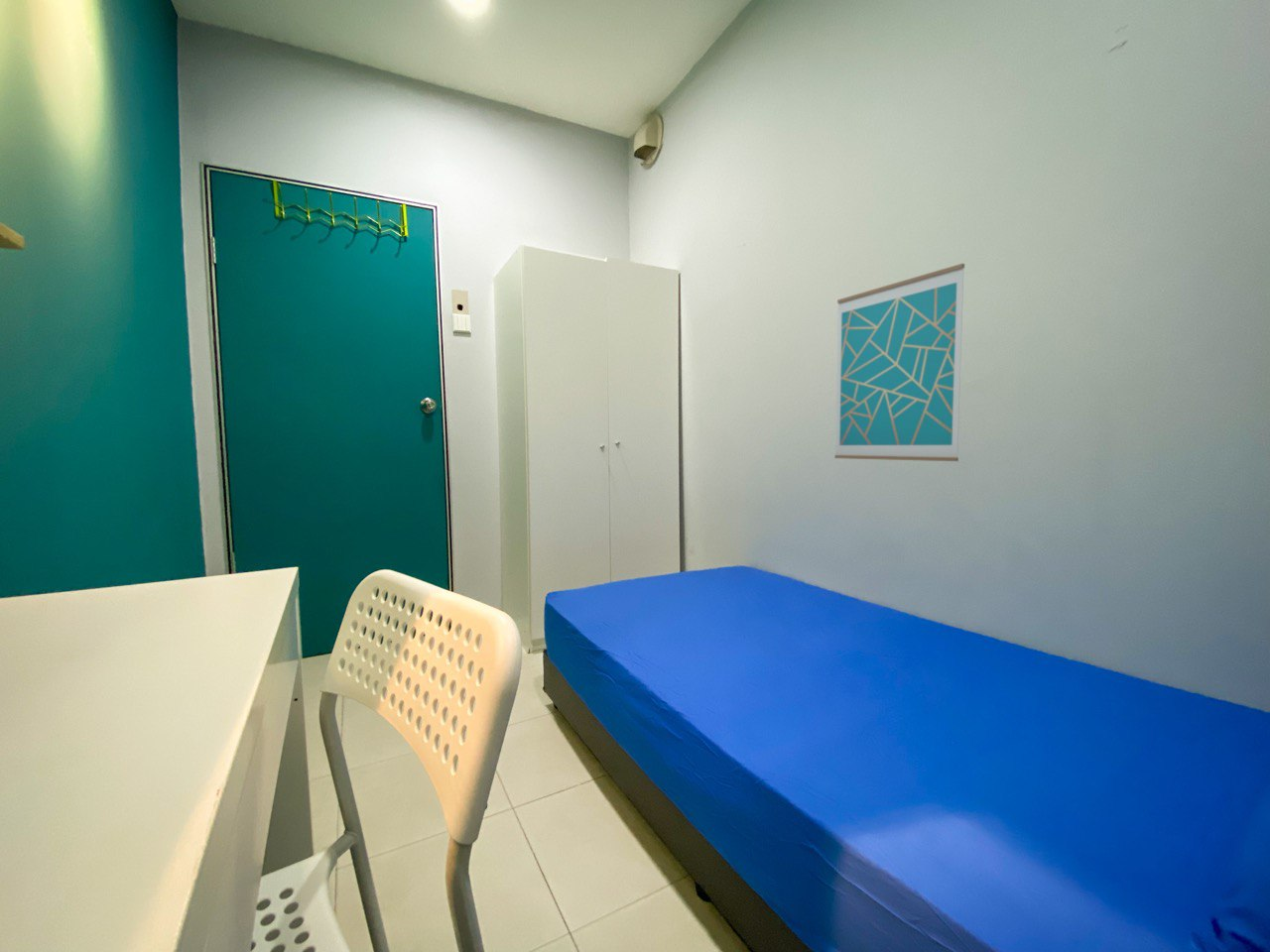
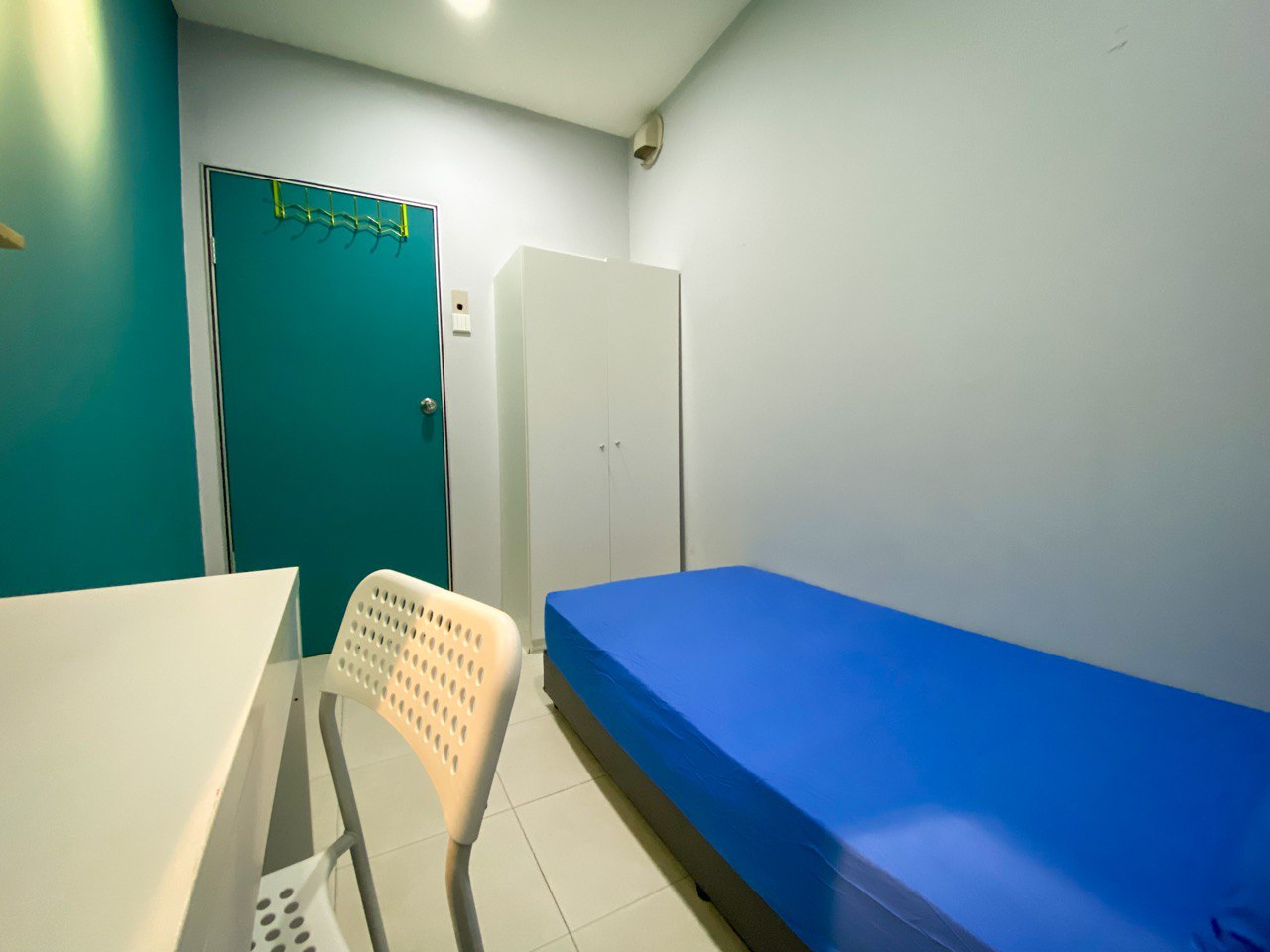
- wall art (892, 372)
